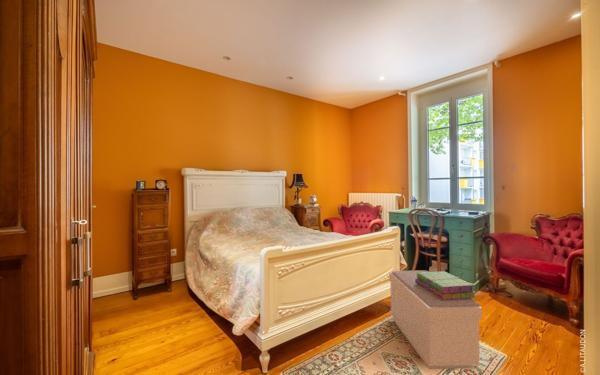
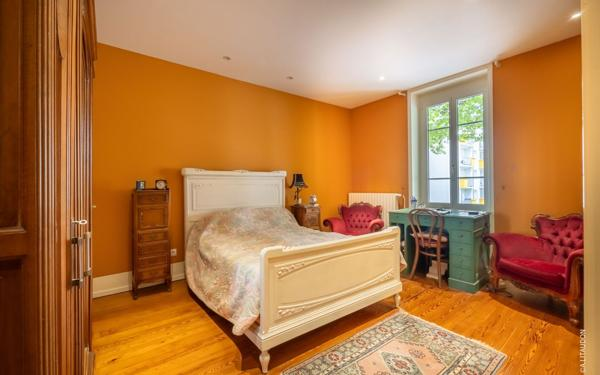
- bench (428, 311)
- stack of books (443, 284)
